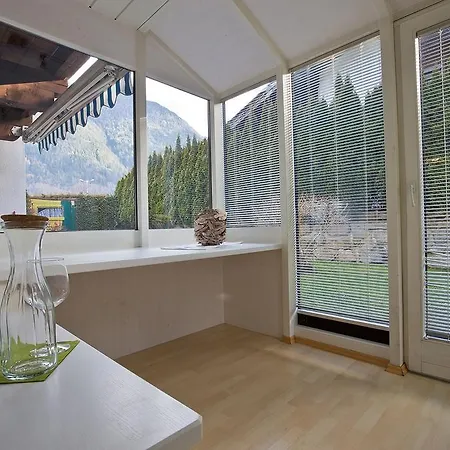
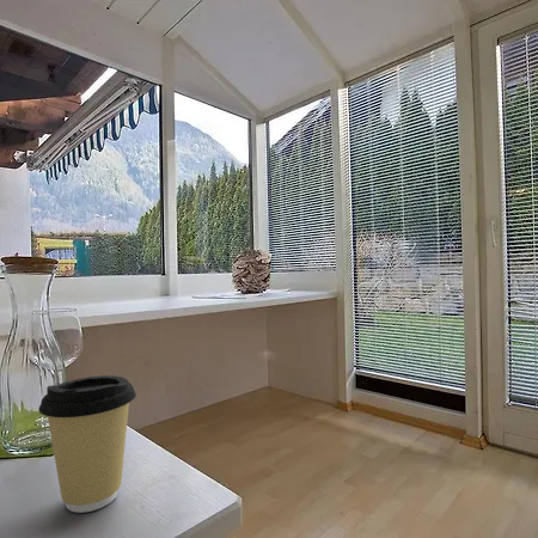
+ coffee cup (91, 439)
